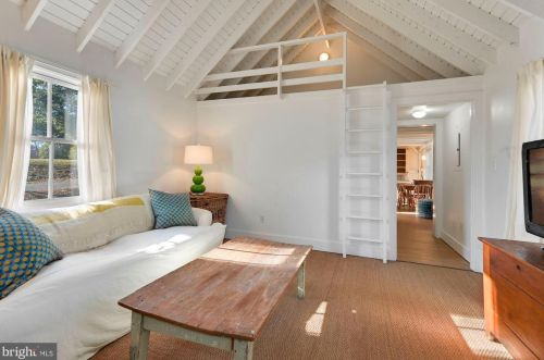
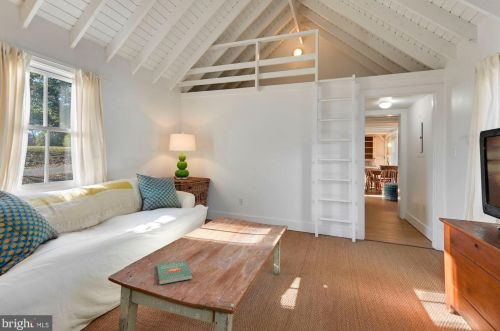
+ book (173, 271)
